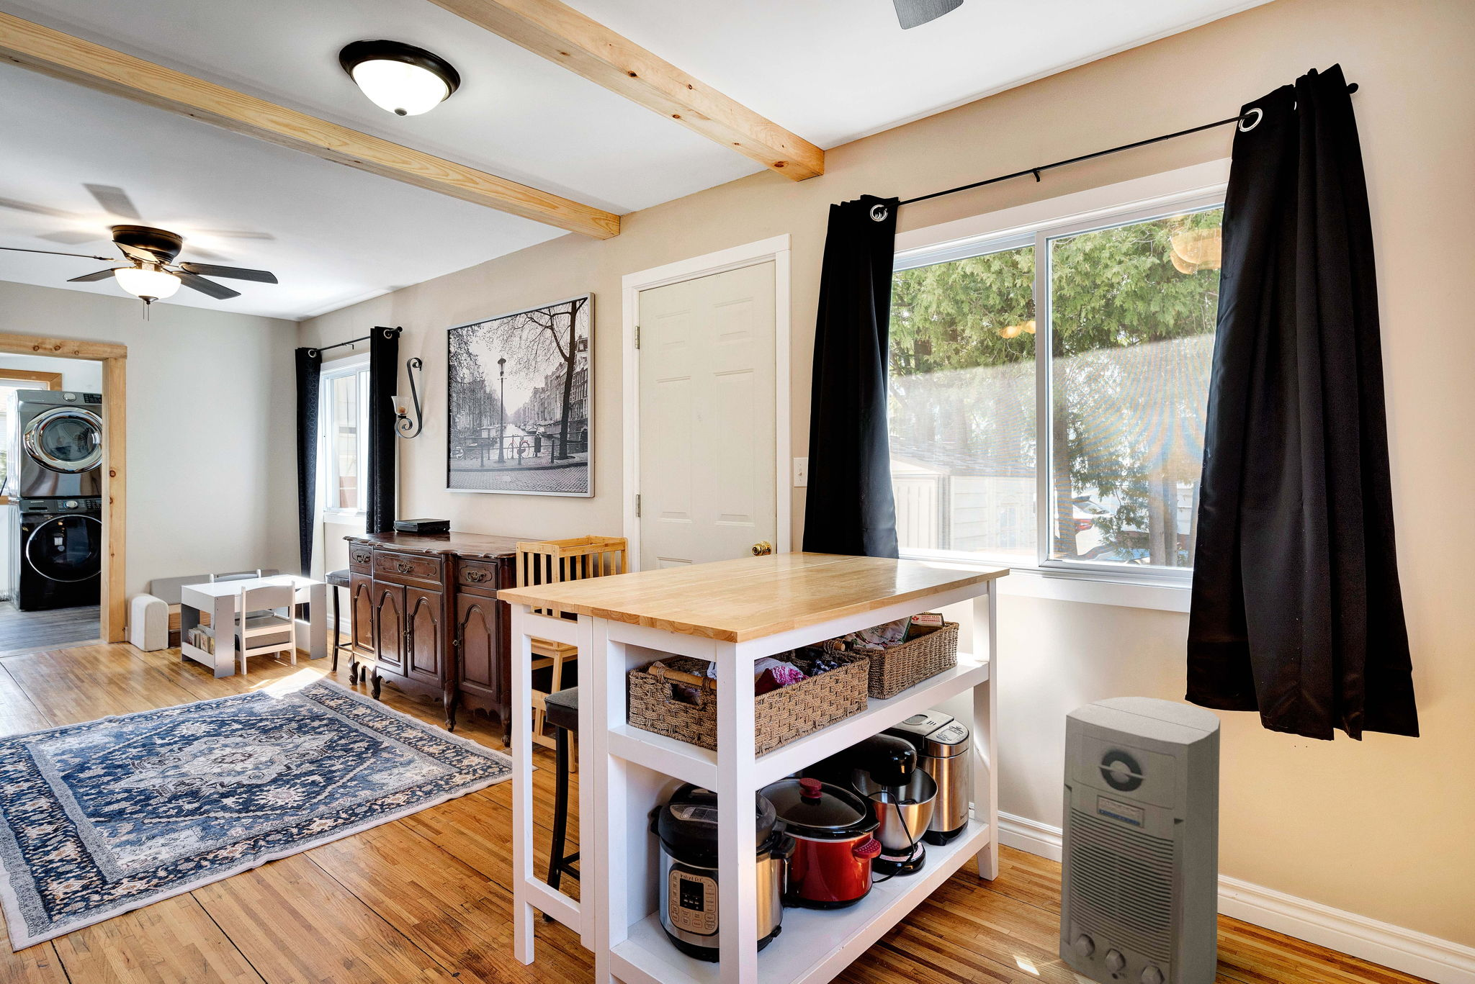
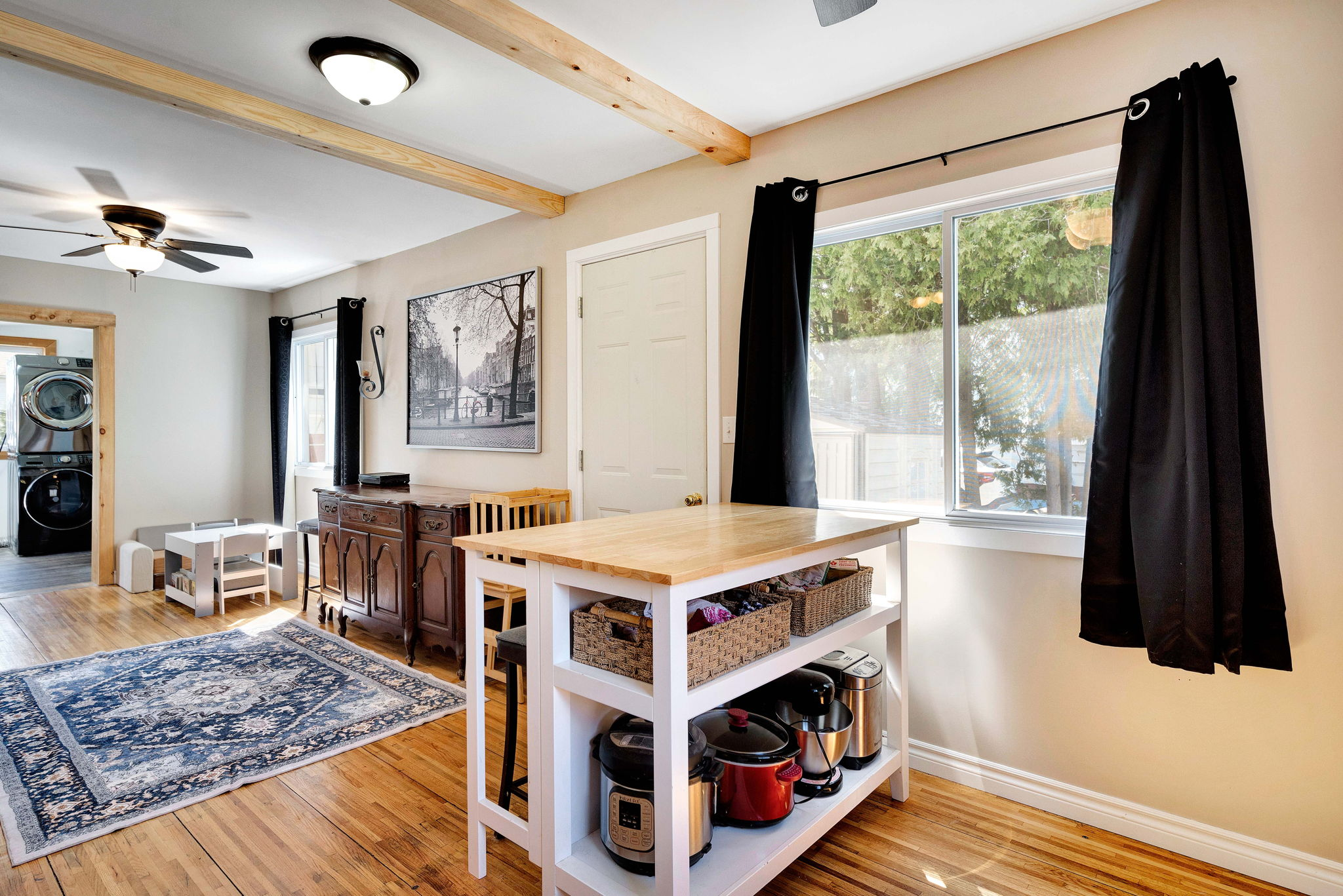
- air purifier (1146, 837)
